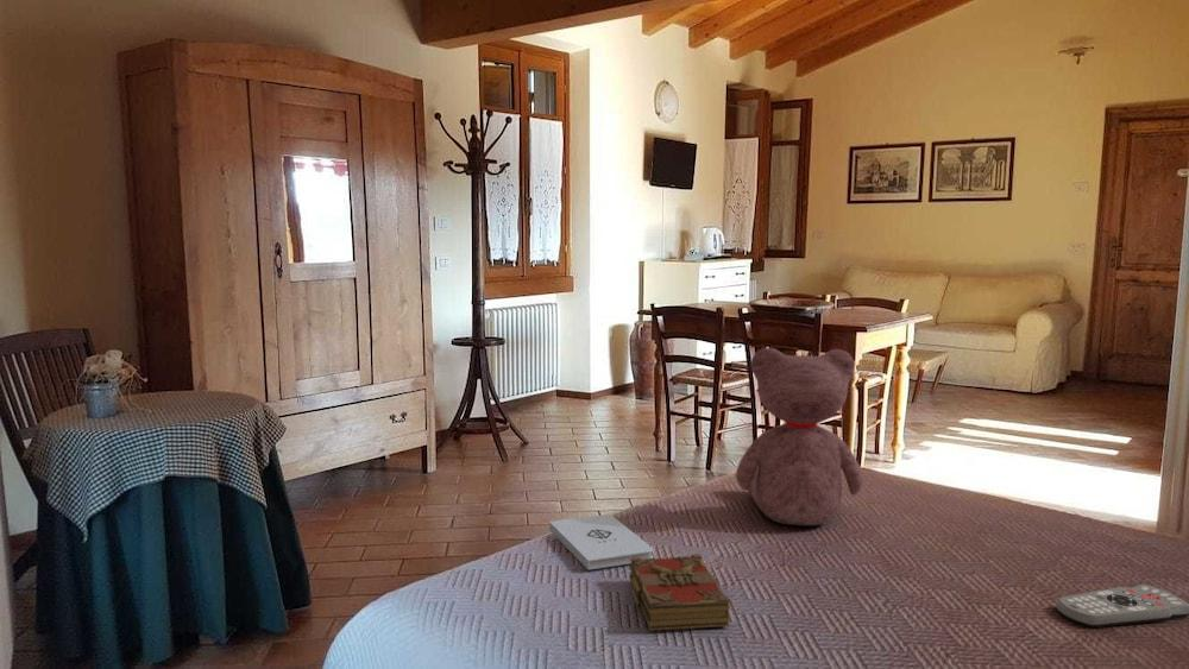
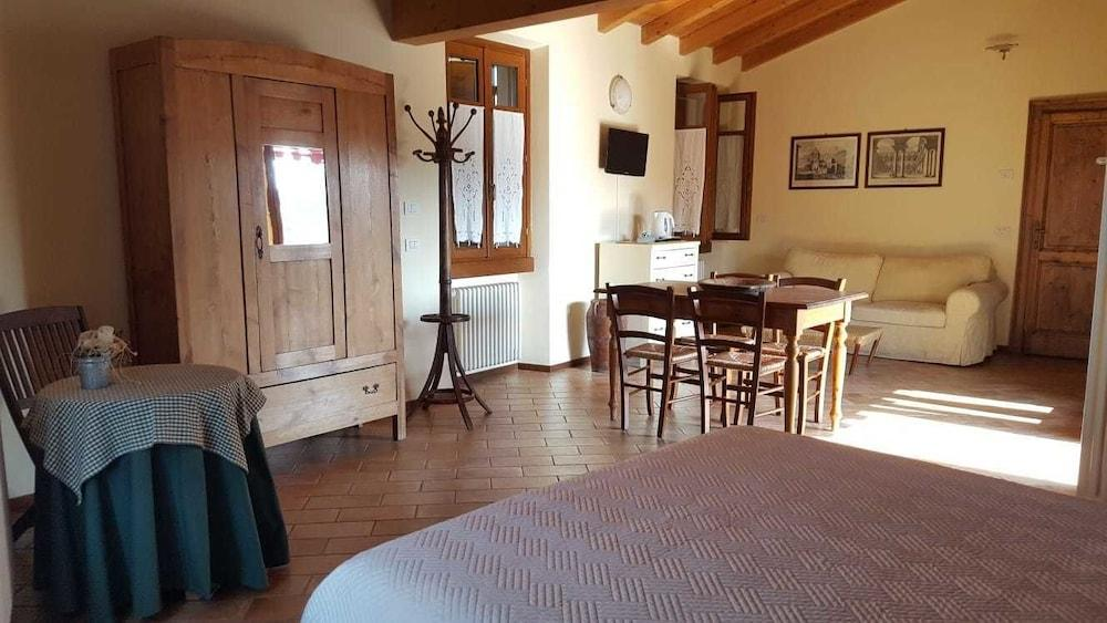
- teddy bear (797, 430)
- remote control (1120, 606)
- notepad (599, 539)
- book (674, 588)
